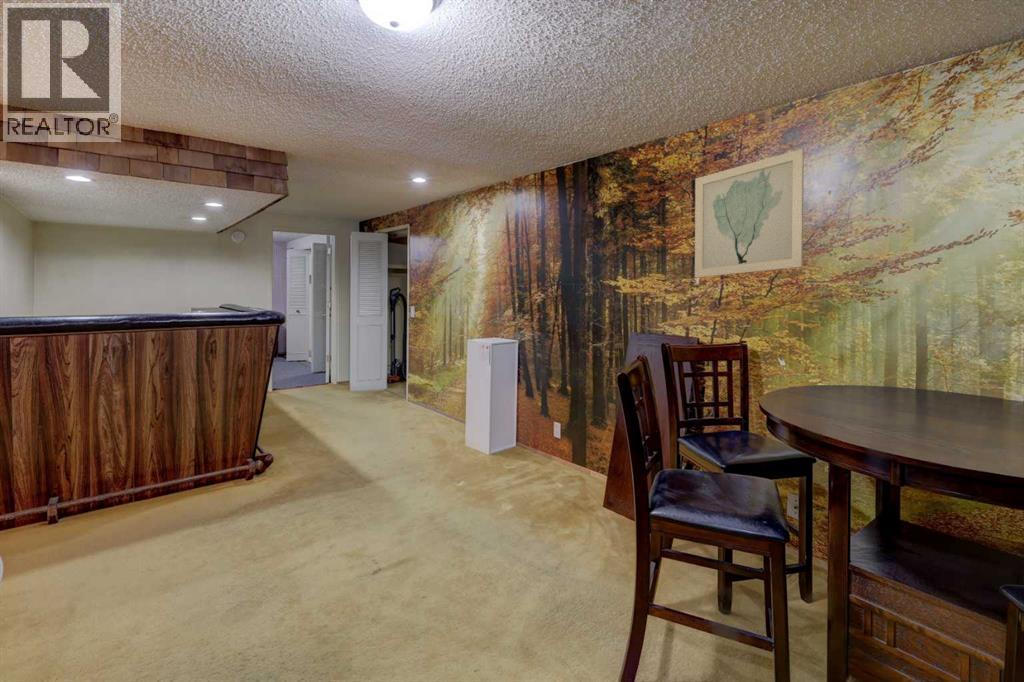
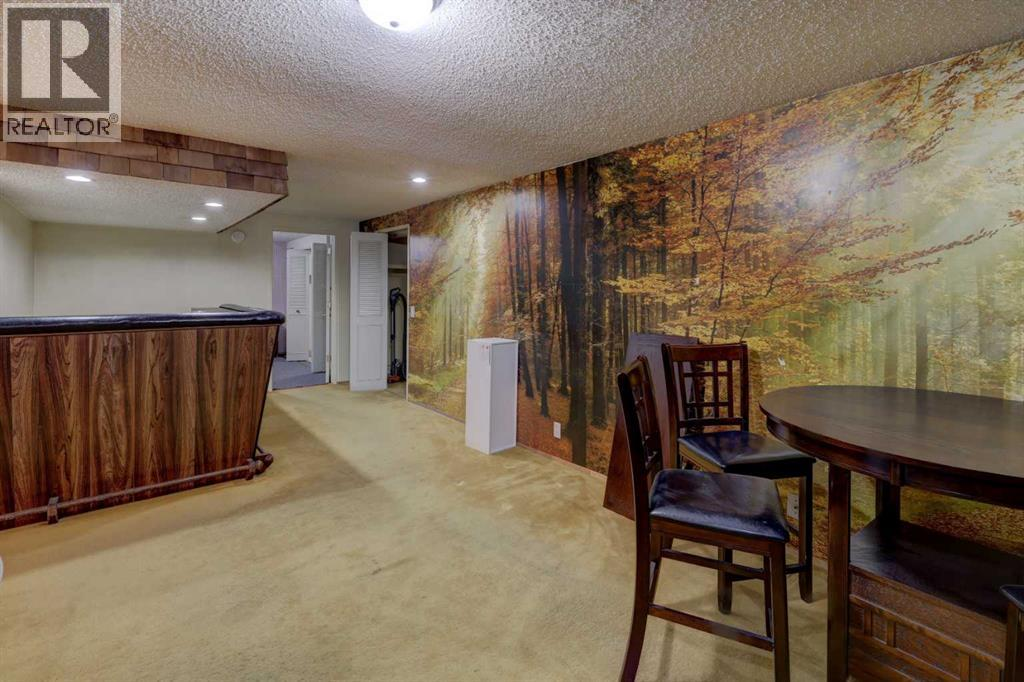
- wall art (744, 219)
